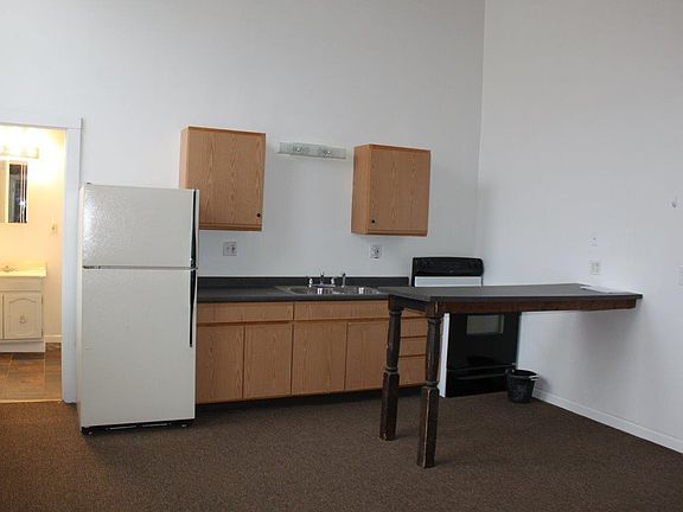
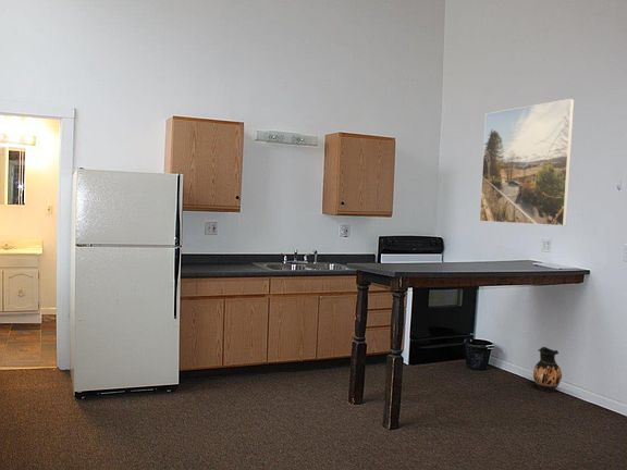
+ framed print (522, 165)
+ ceramic jug (546, 369)
